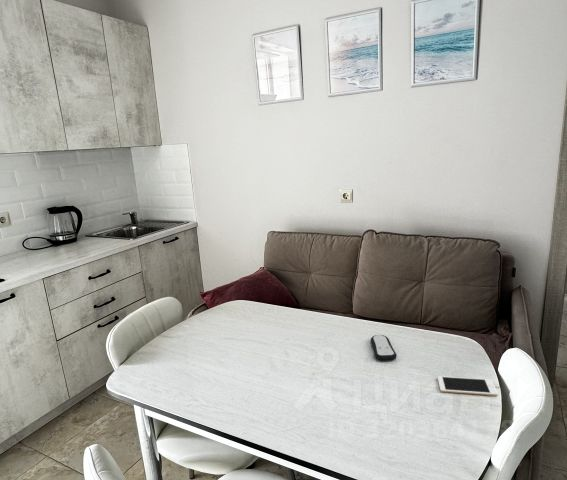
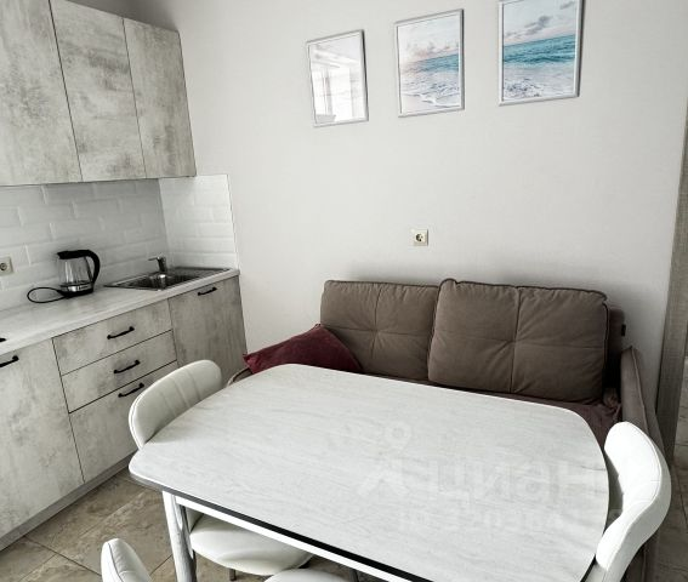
- cell phone (466, 385)
- remote control (382, 346)
